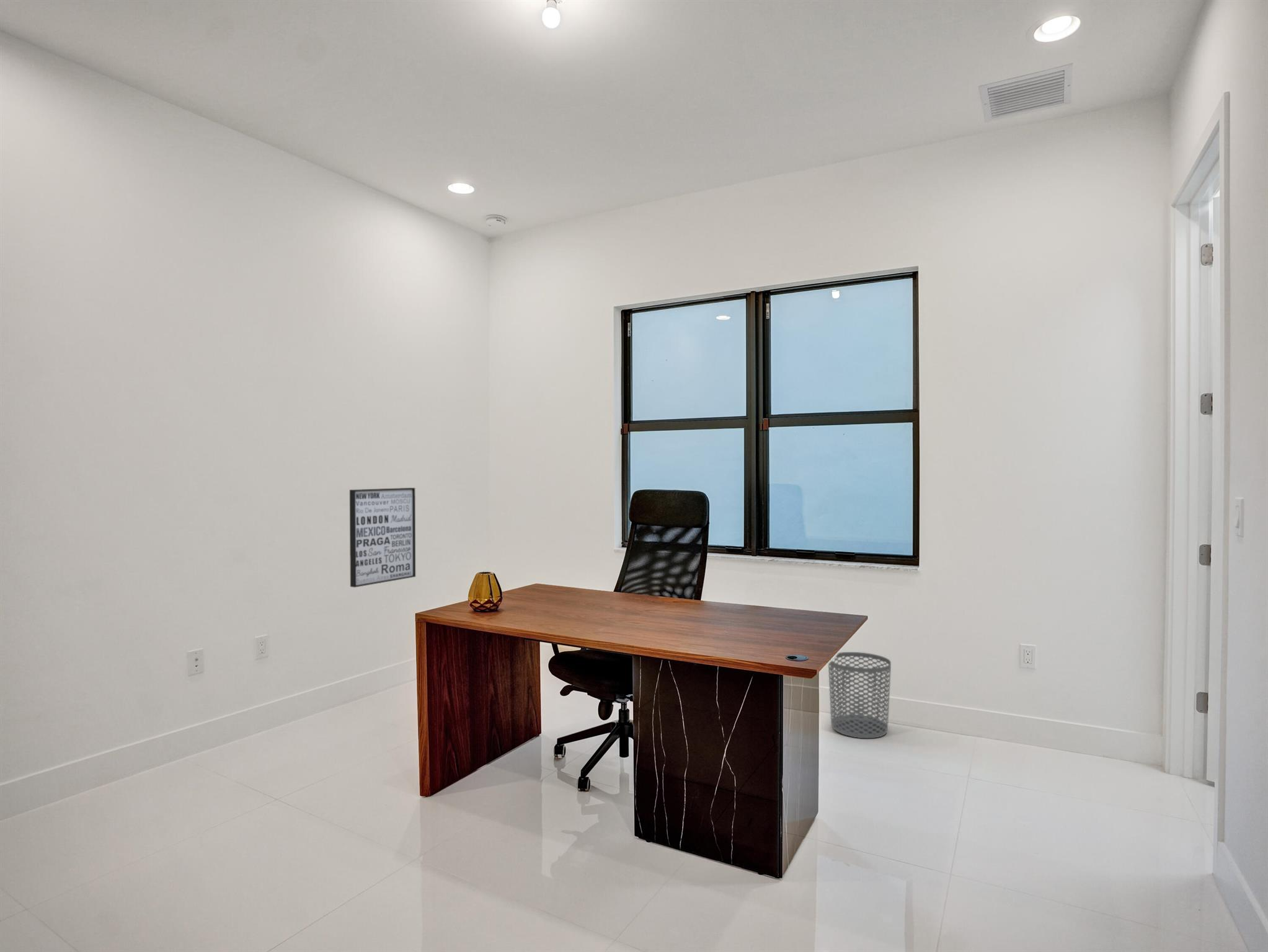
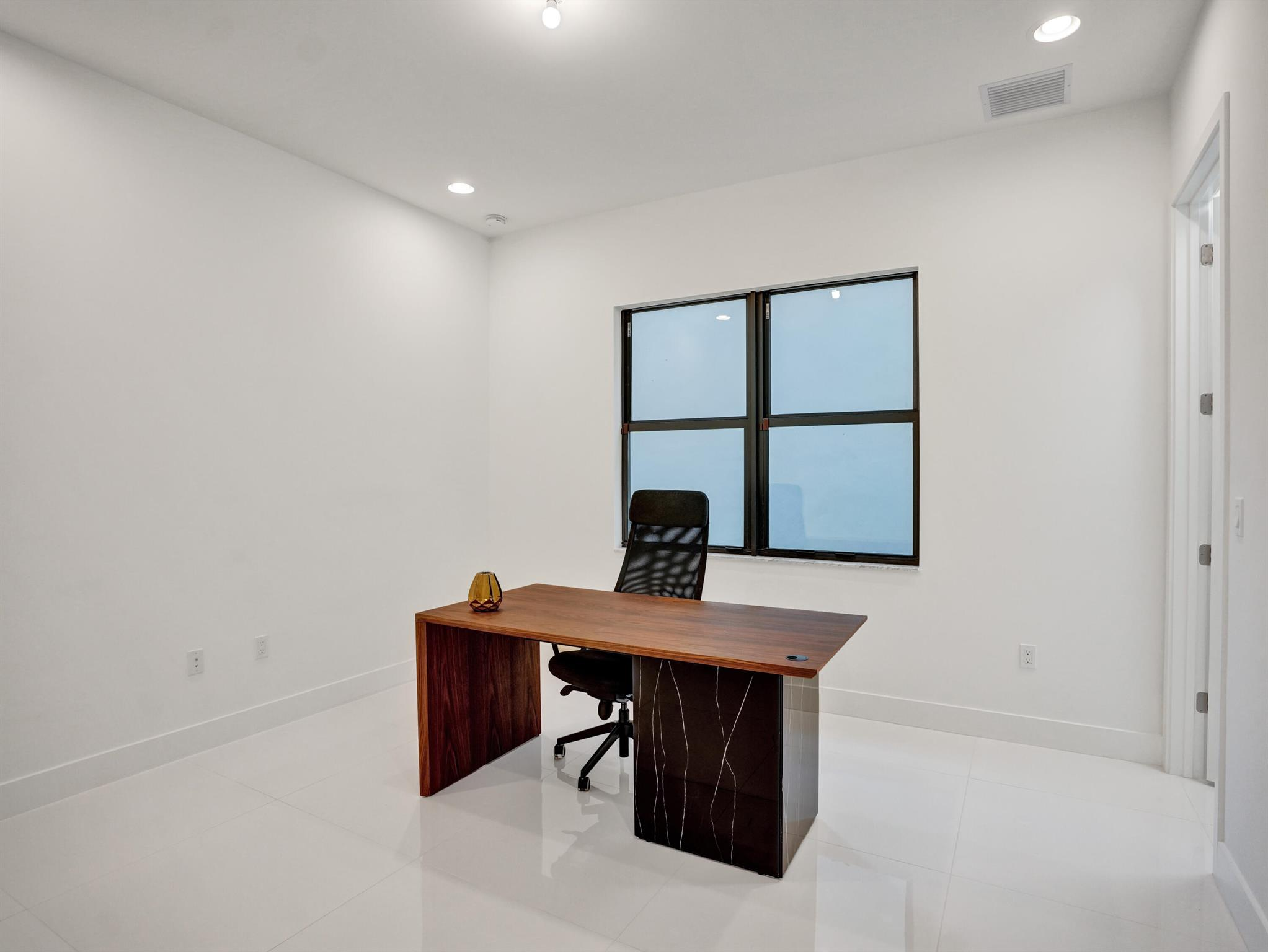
- wall art (384, 535)
- waste bin (859, 694)
